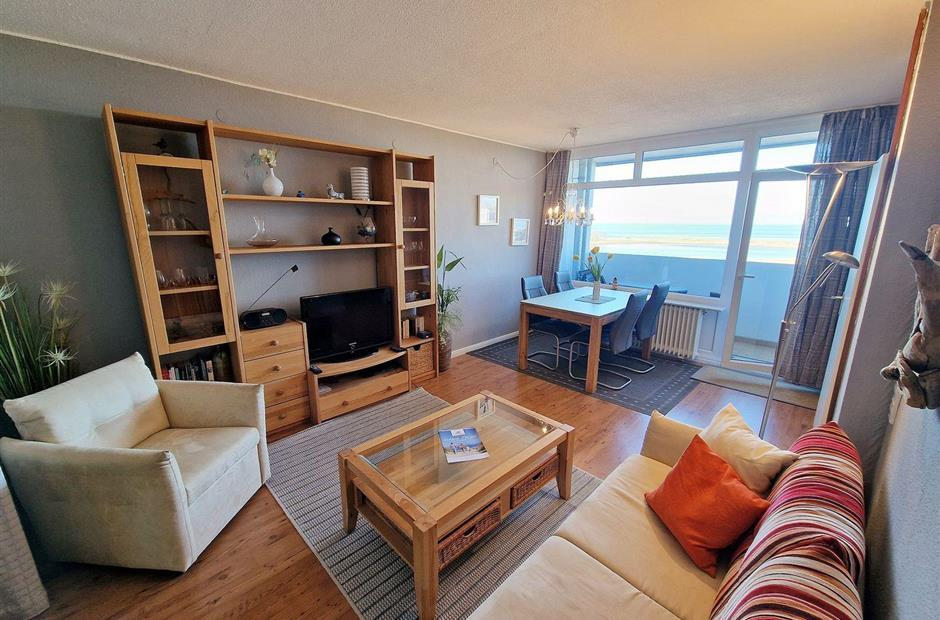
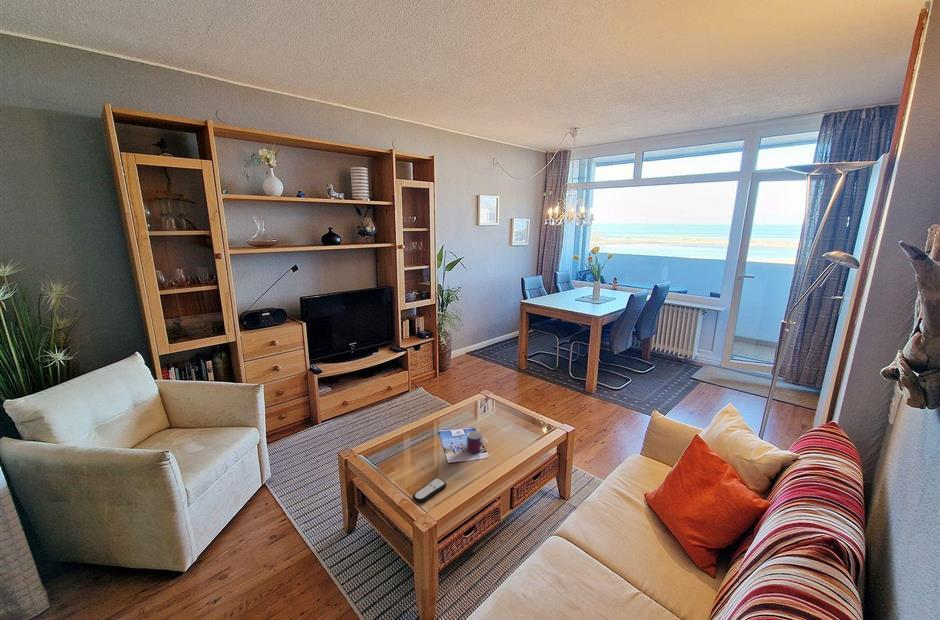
+ remote control (429, 490)
+ mug (477, 443)
